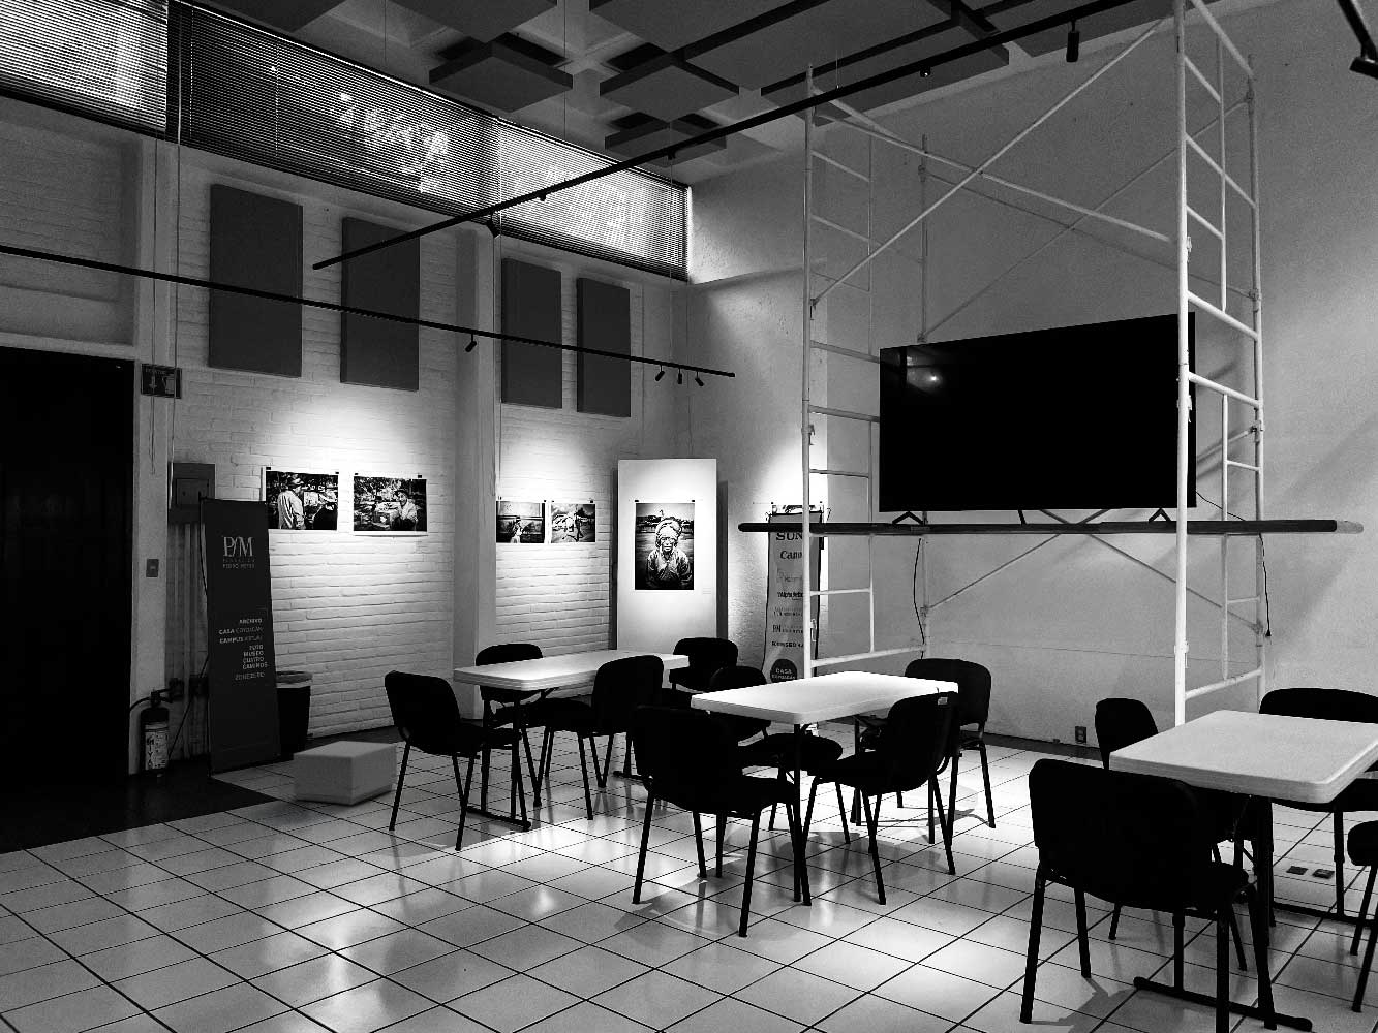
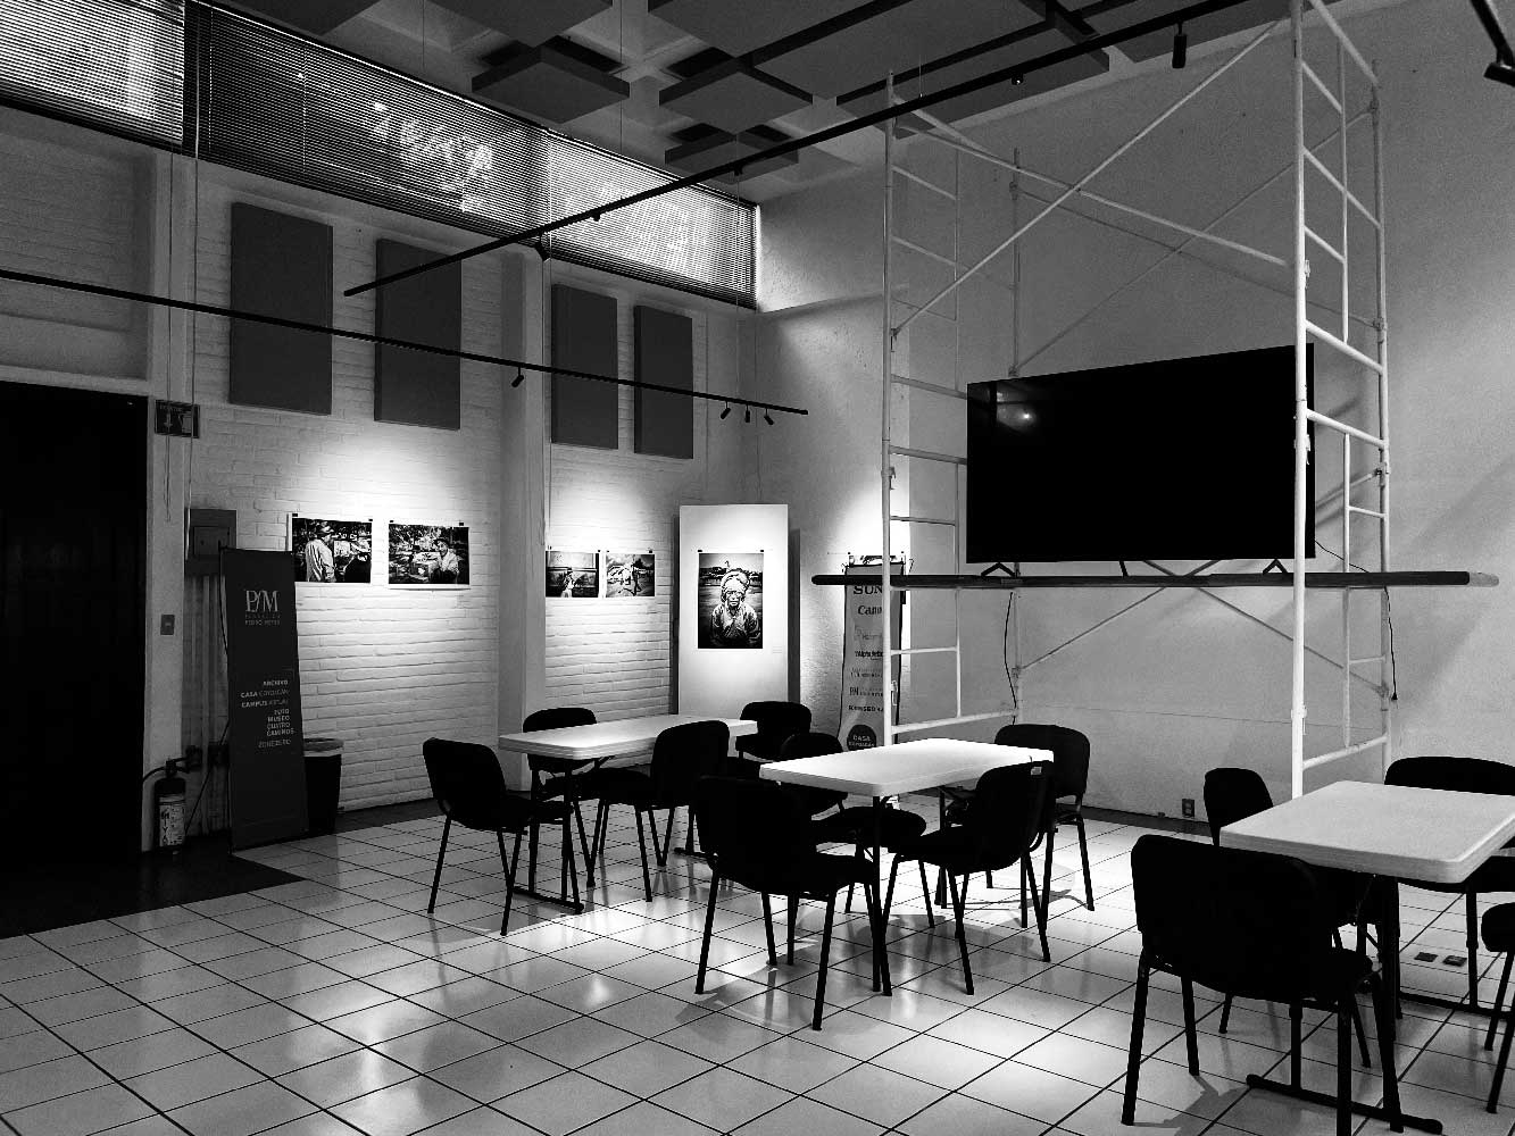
- cardboard box (345, 770)
